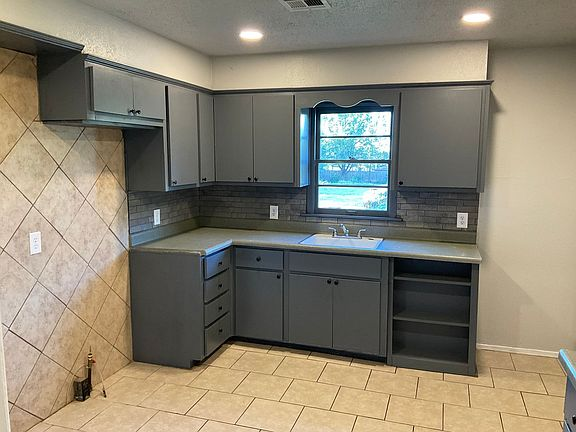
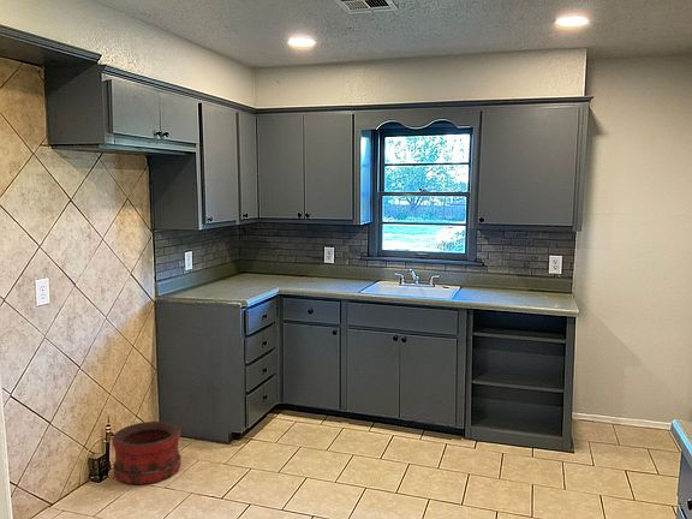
+ bucket (147, 451)
